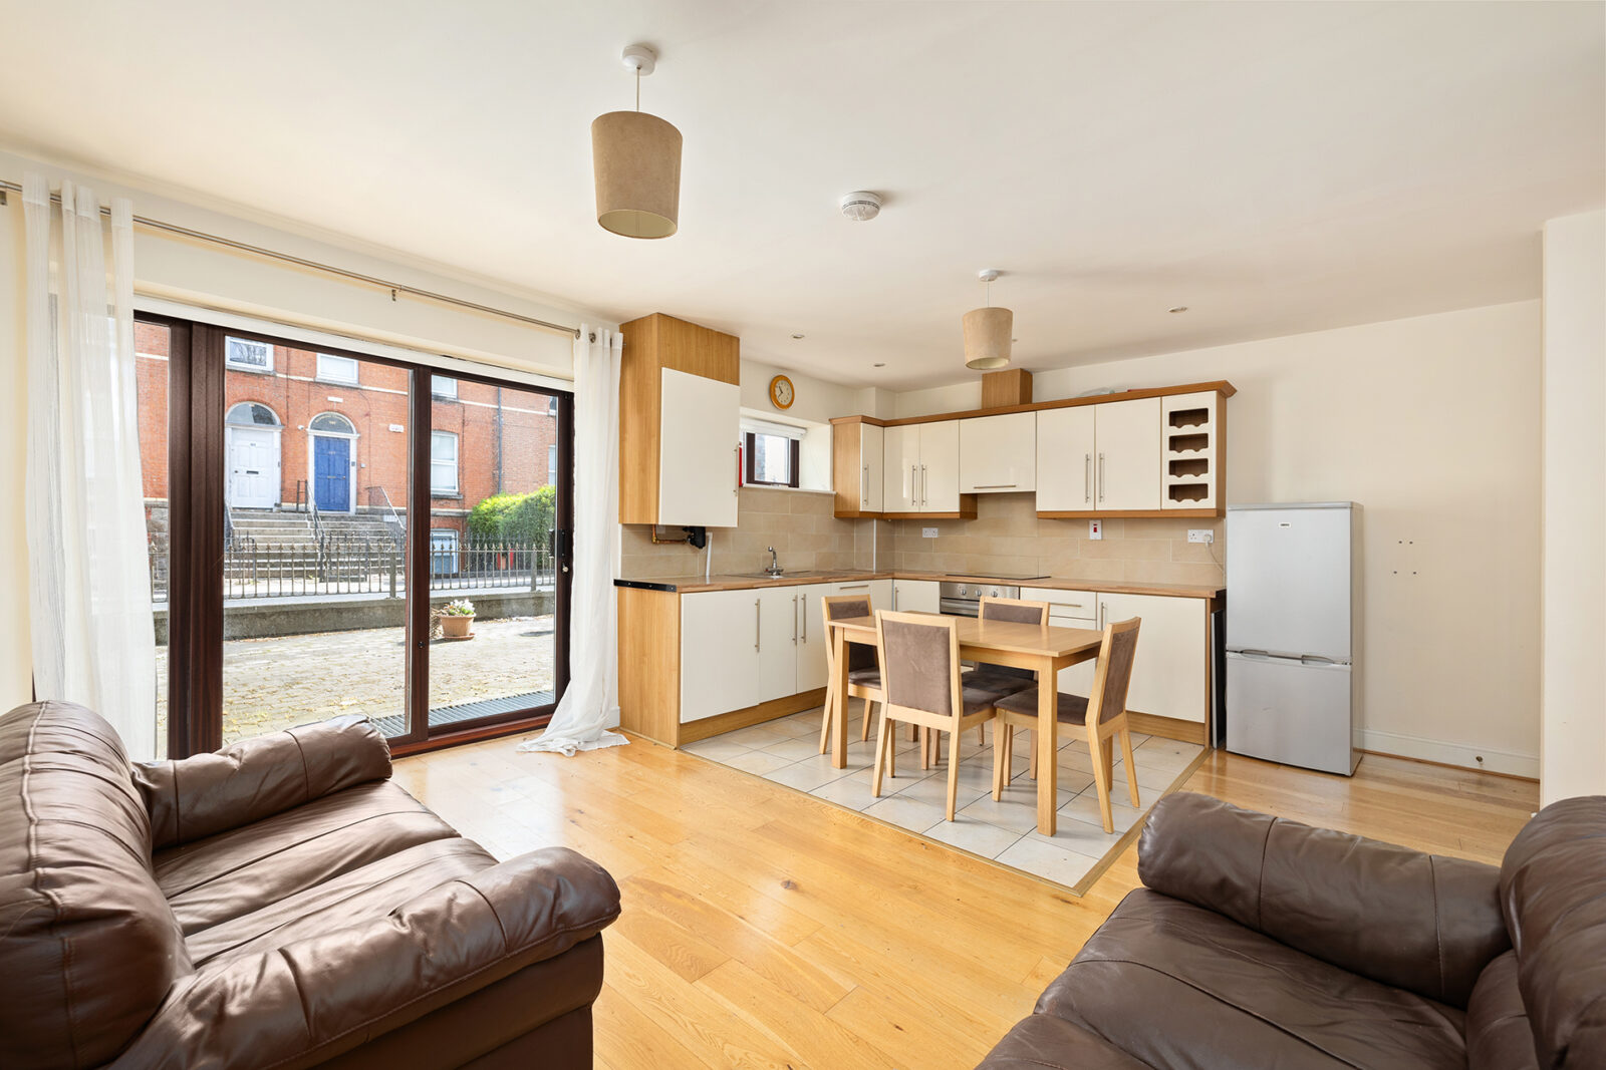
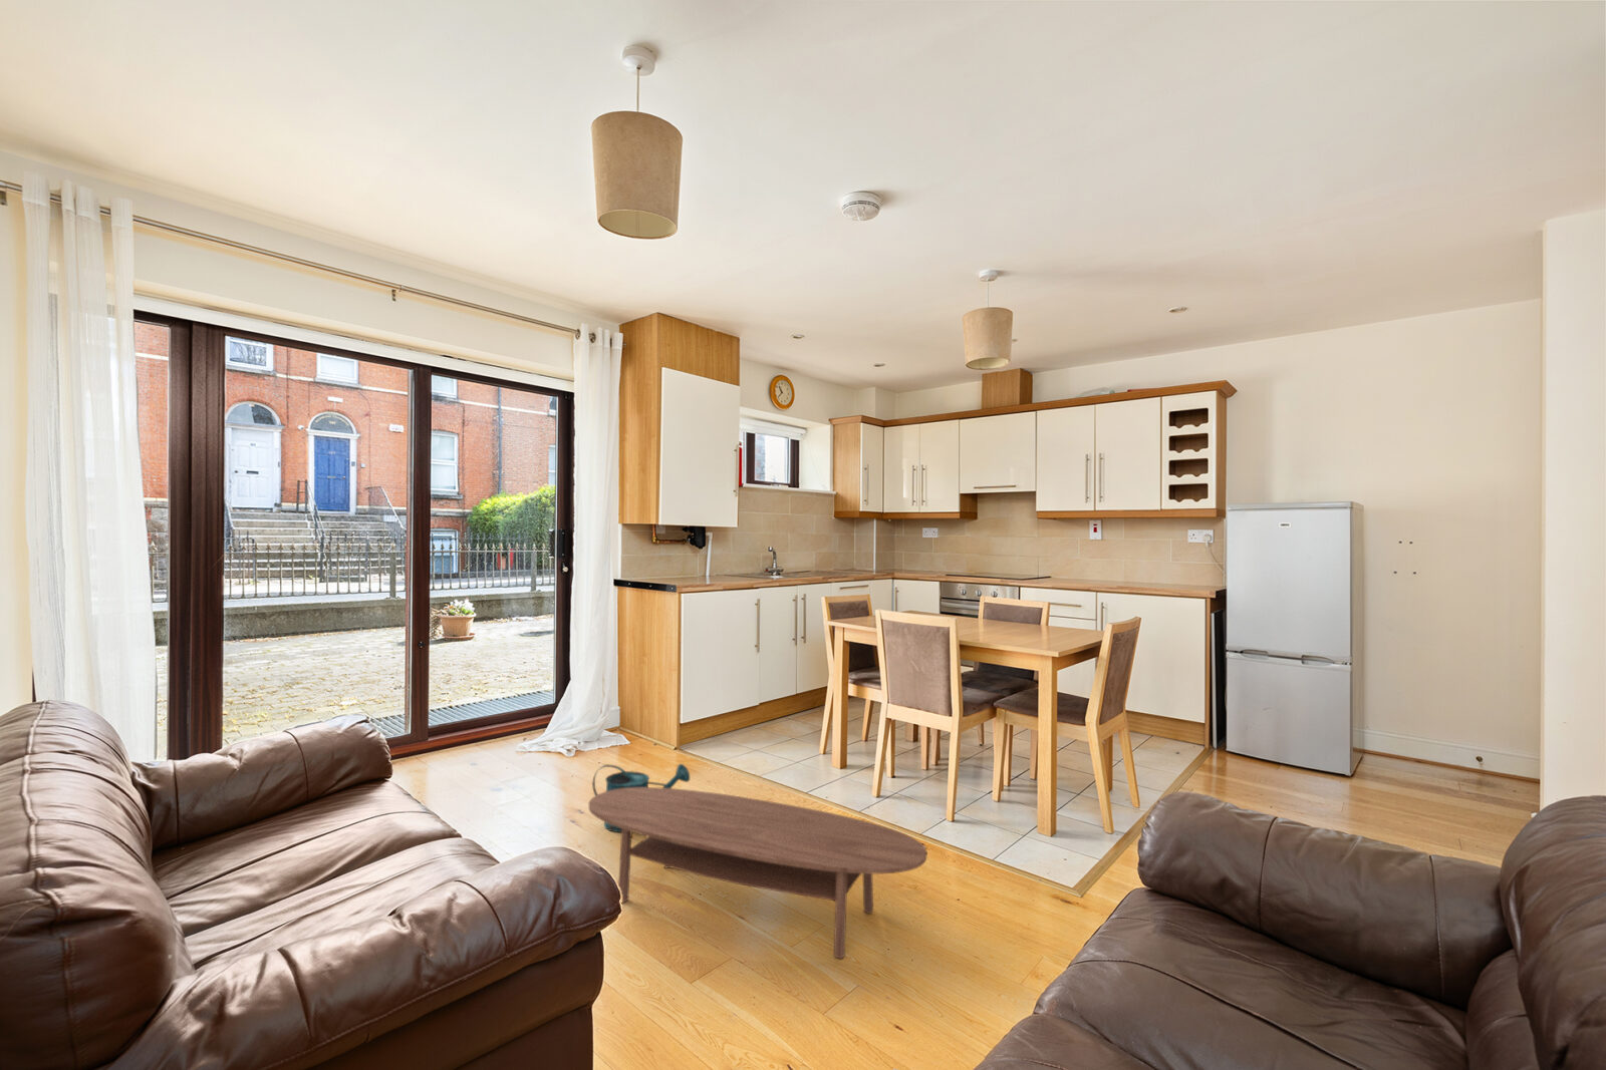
+ coffee table (743, 863)
+ watering can (642, 786)
